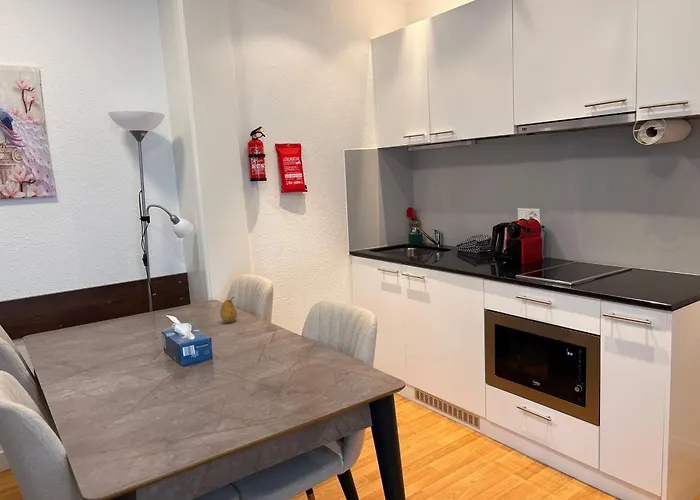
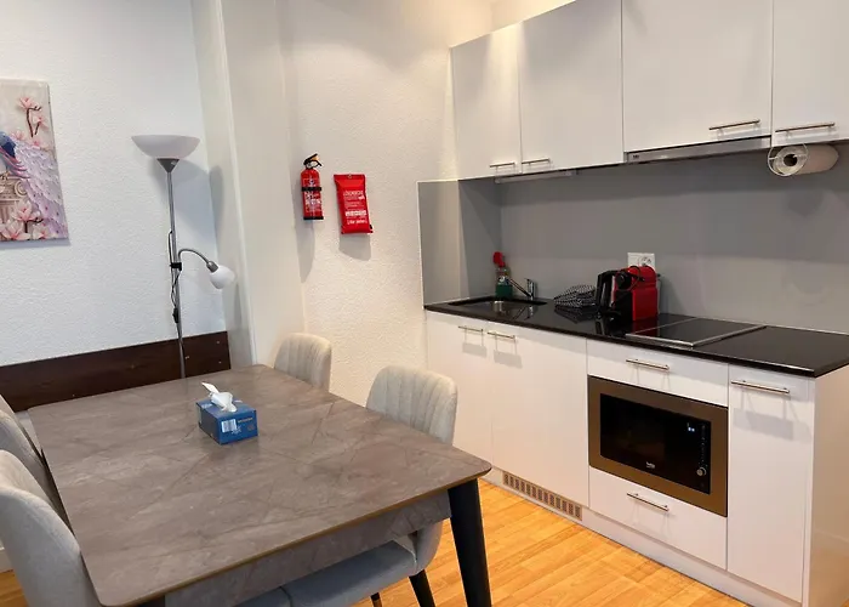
- fruit (228, 309)
